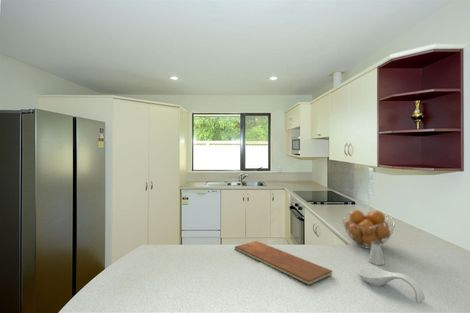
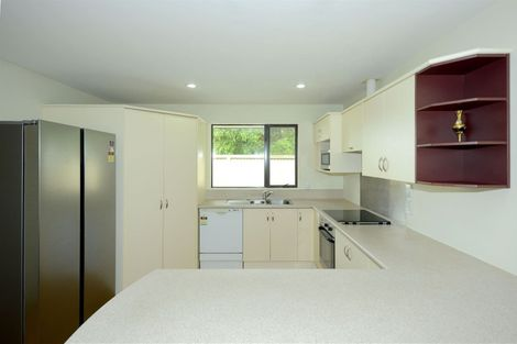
- spoon rest (388, 279)
- saltshaker (376, 251)
- chopping board (277, 258)
- fruit basket (367, 227)
